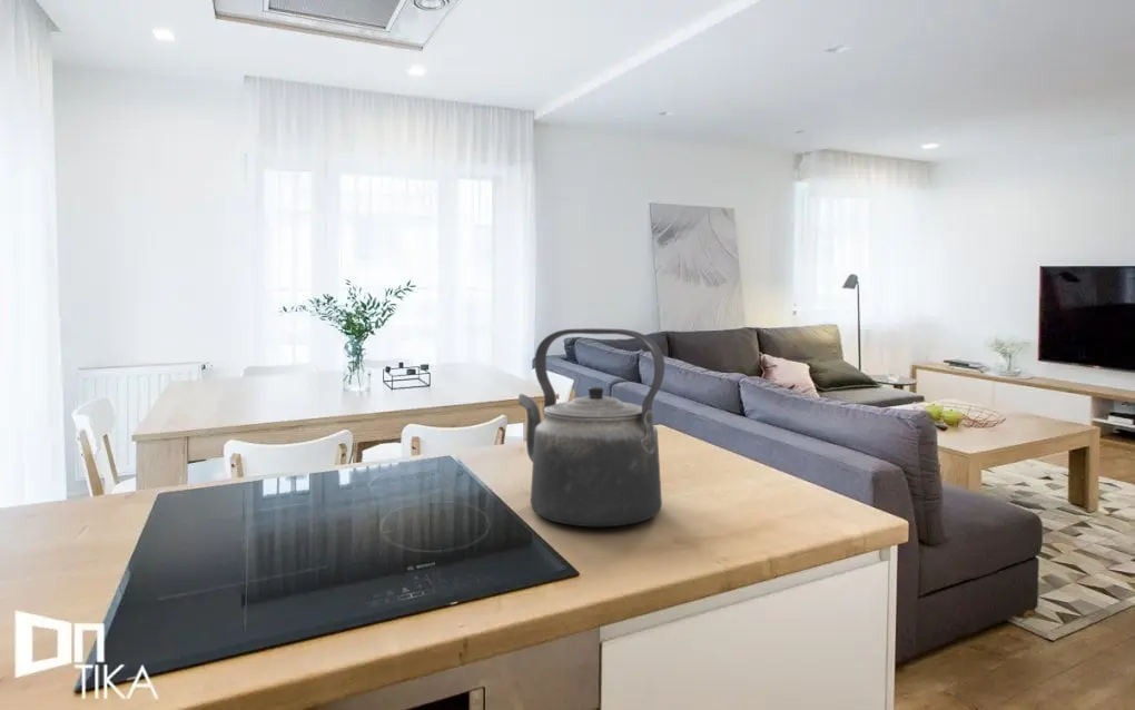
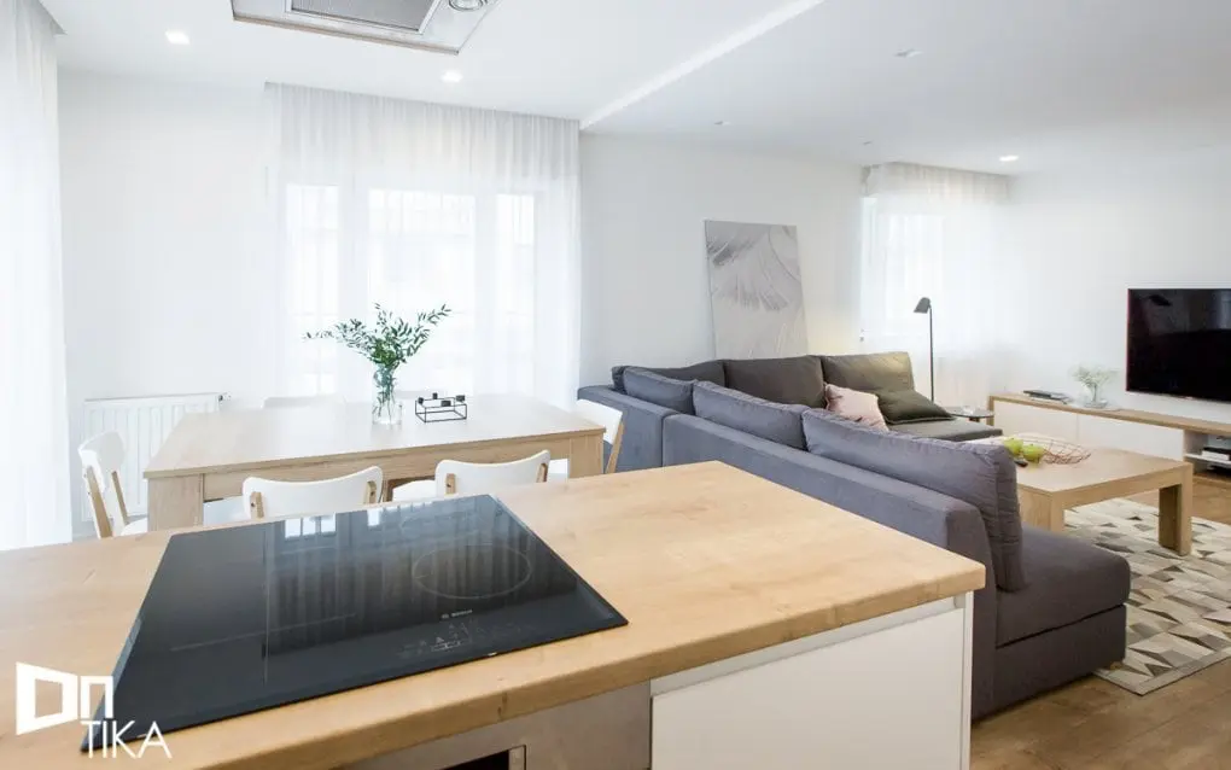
- kettle (584, 417)
